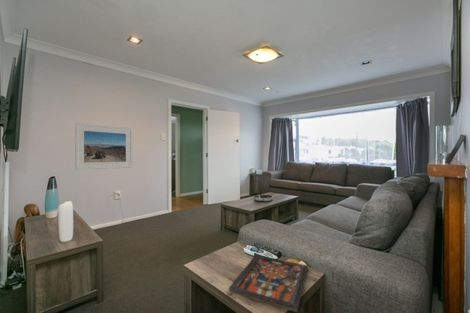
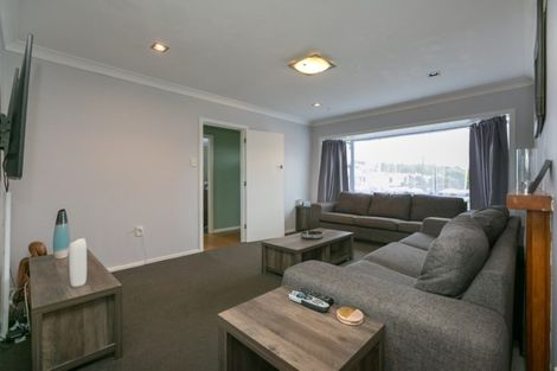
- board game (272, 276)
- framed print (106, 147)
